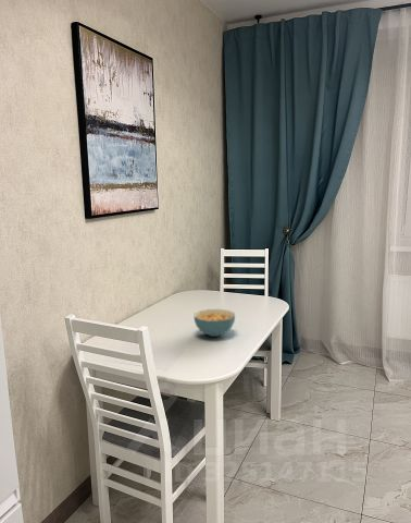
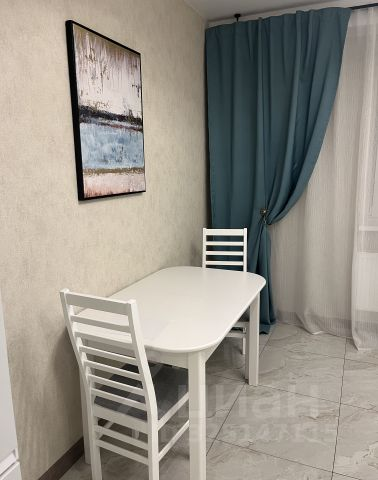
- cereal bowl (214, 324)
